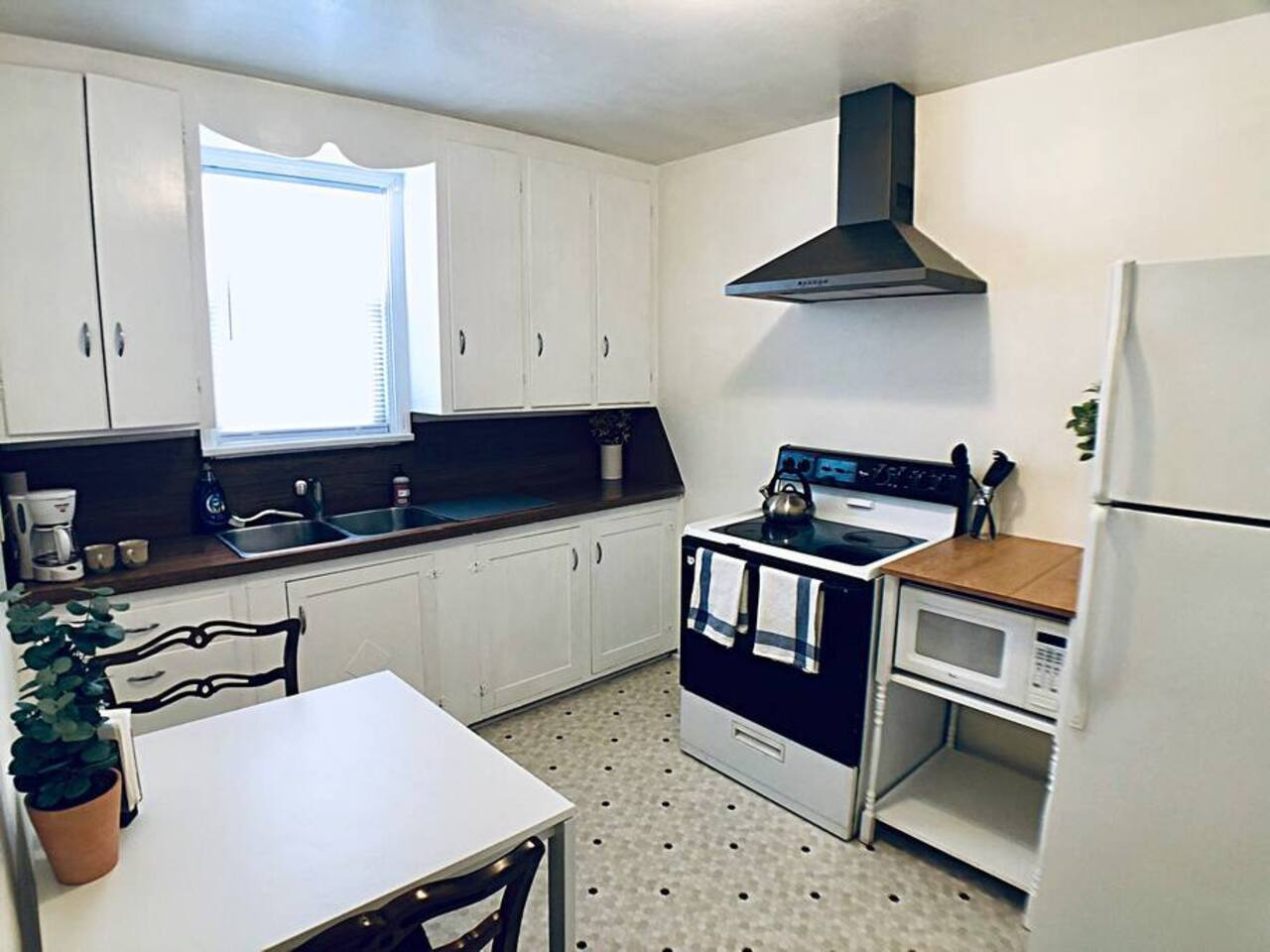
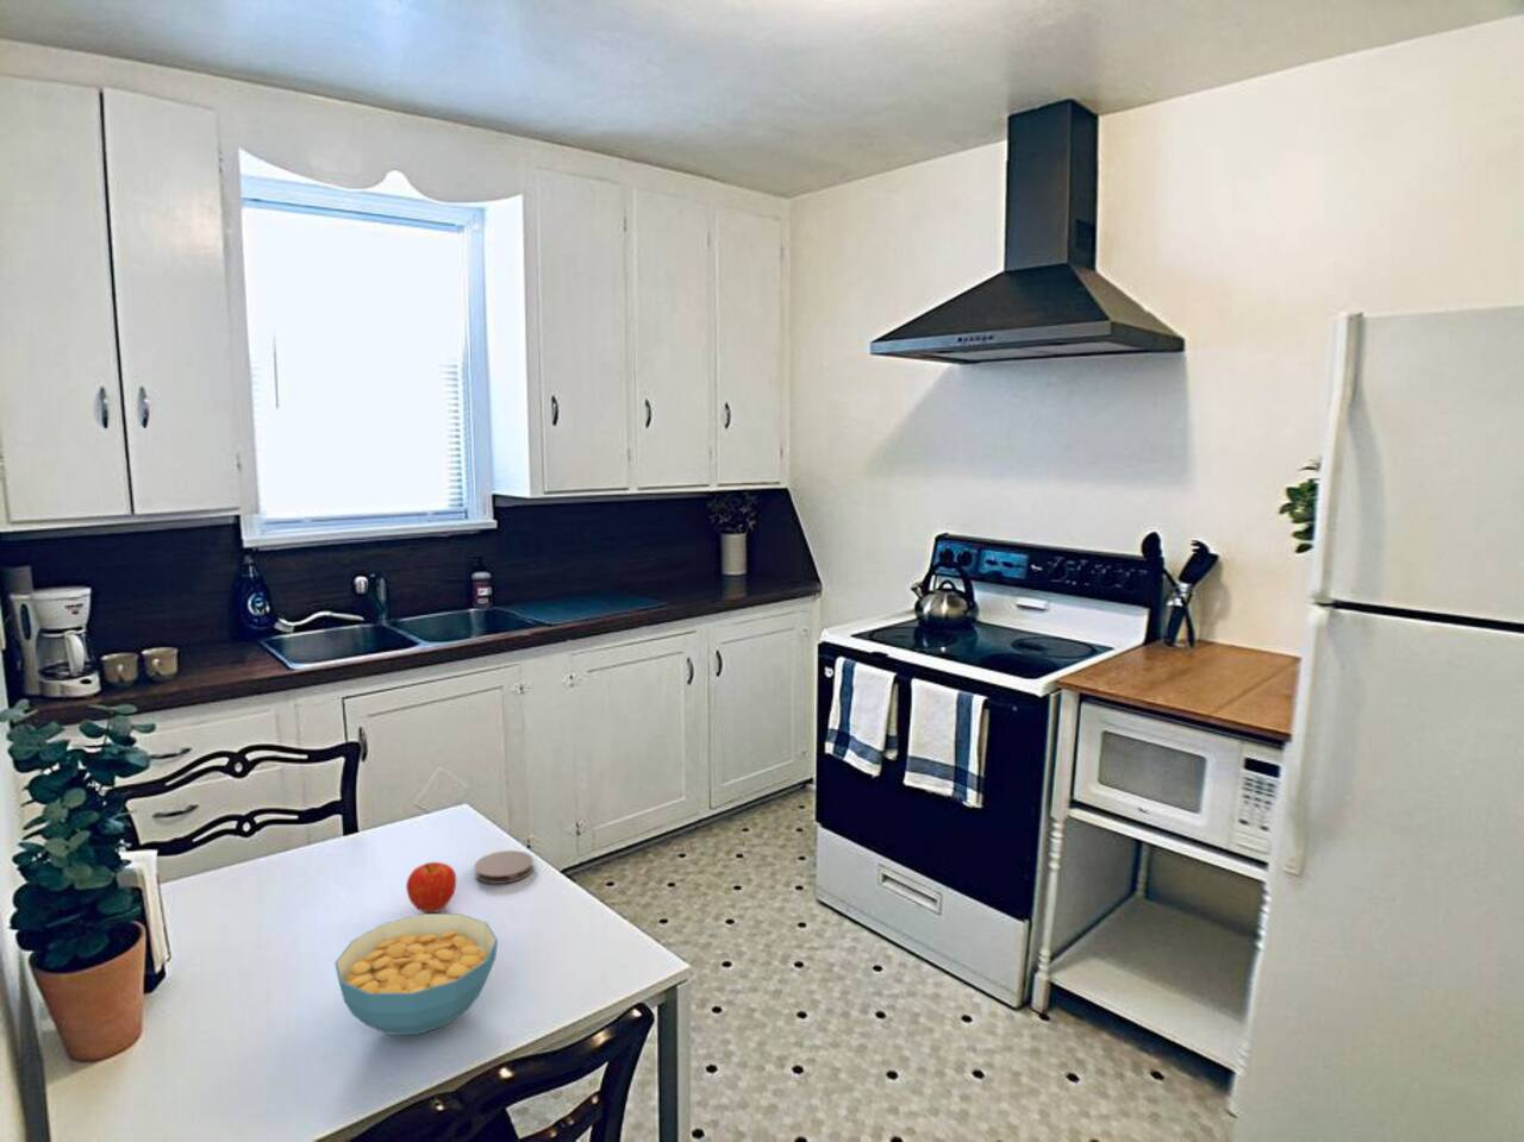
+ cereal bowl (419, 985)
+ fruit (431, 885)
+ coaster (504, 866)
